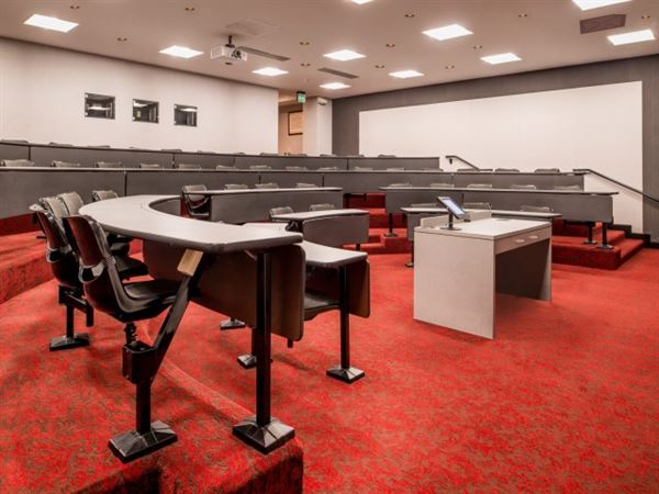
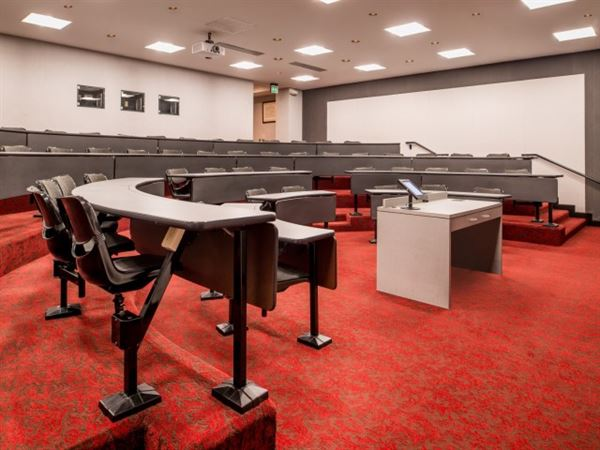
- ceiling vent (602, 23)
